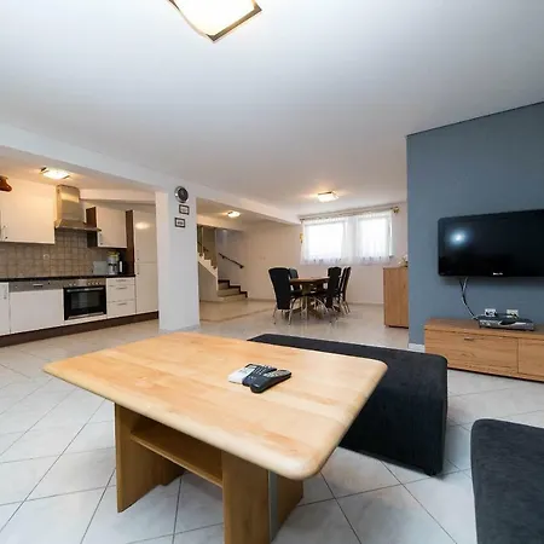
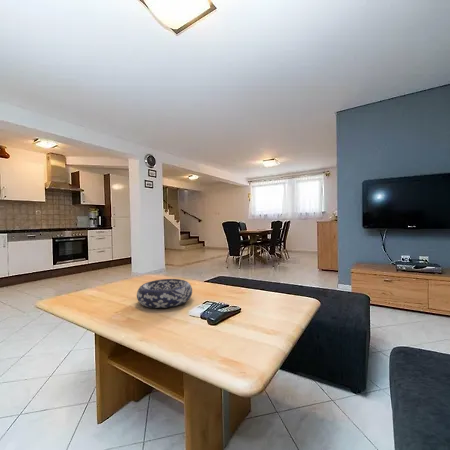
+ decorative bowl (165, 292)
